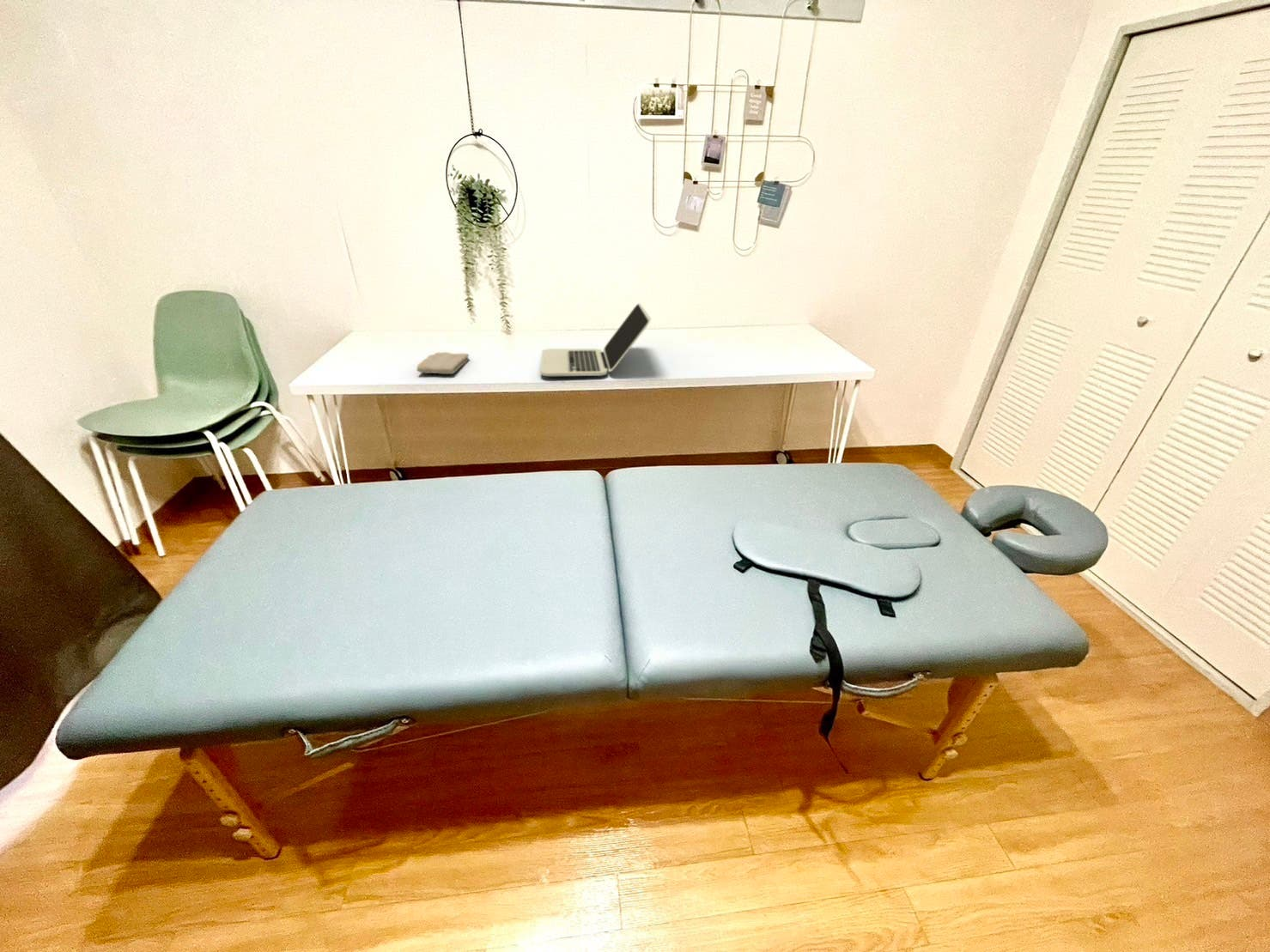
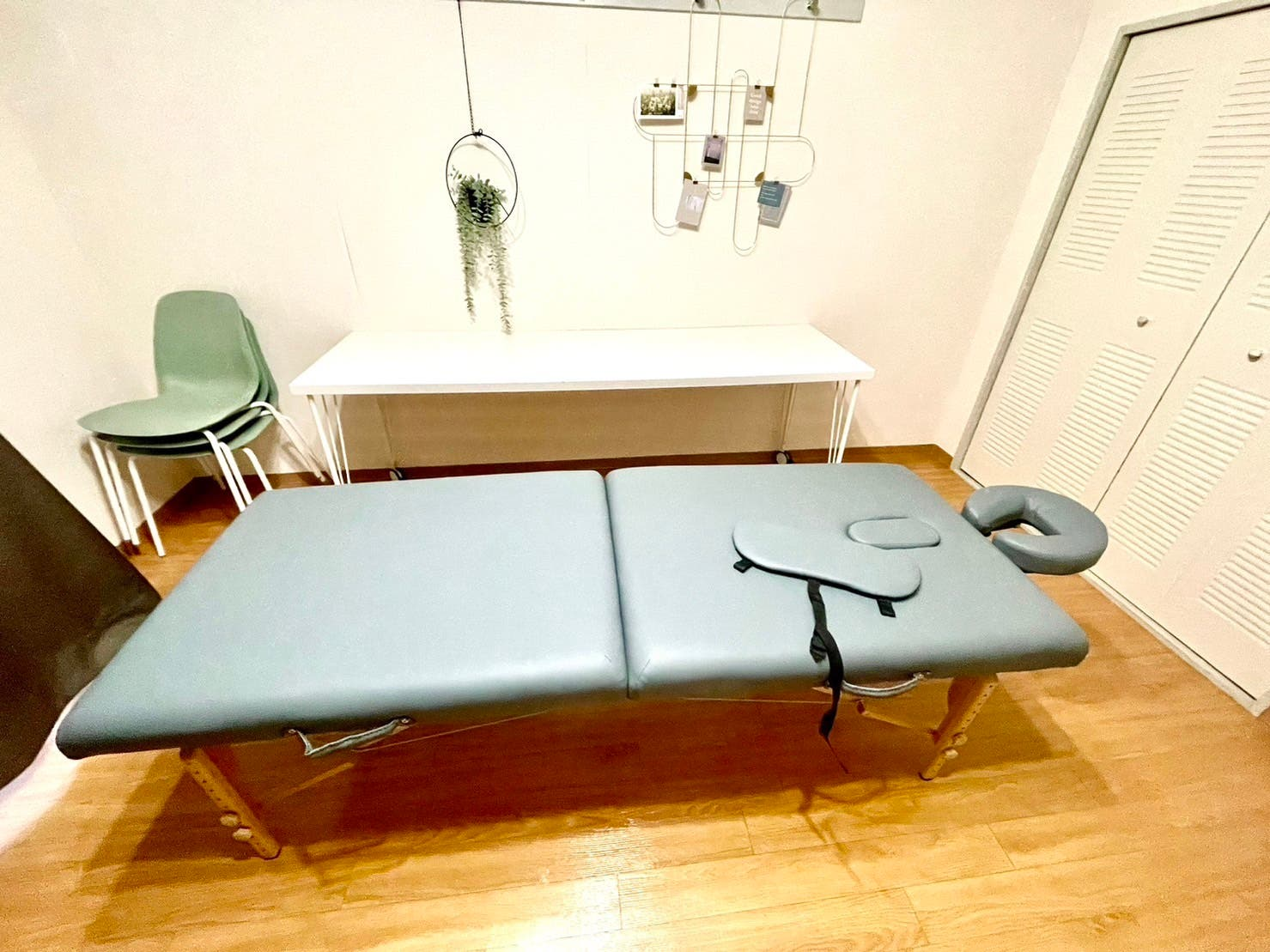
- washcloth (444, 362)
- laptop (592, 349)
